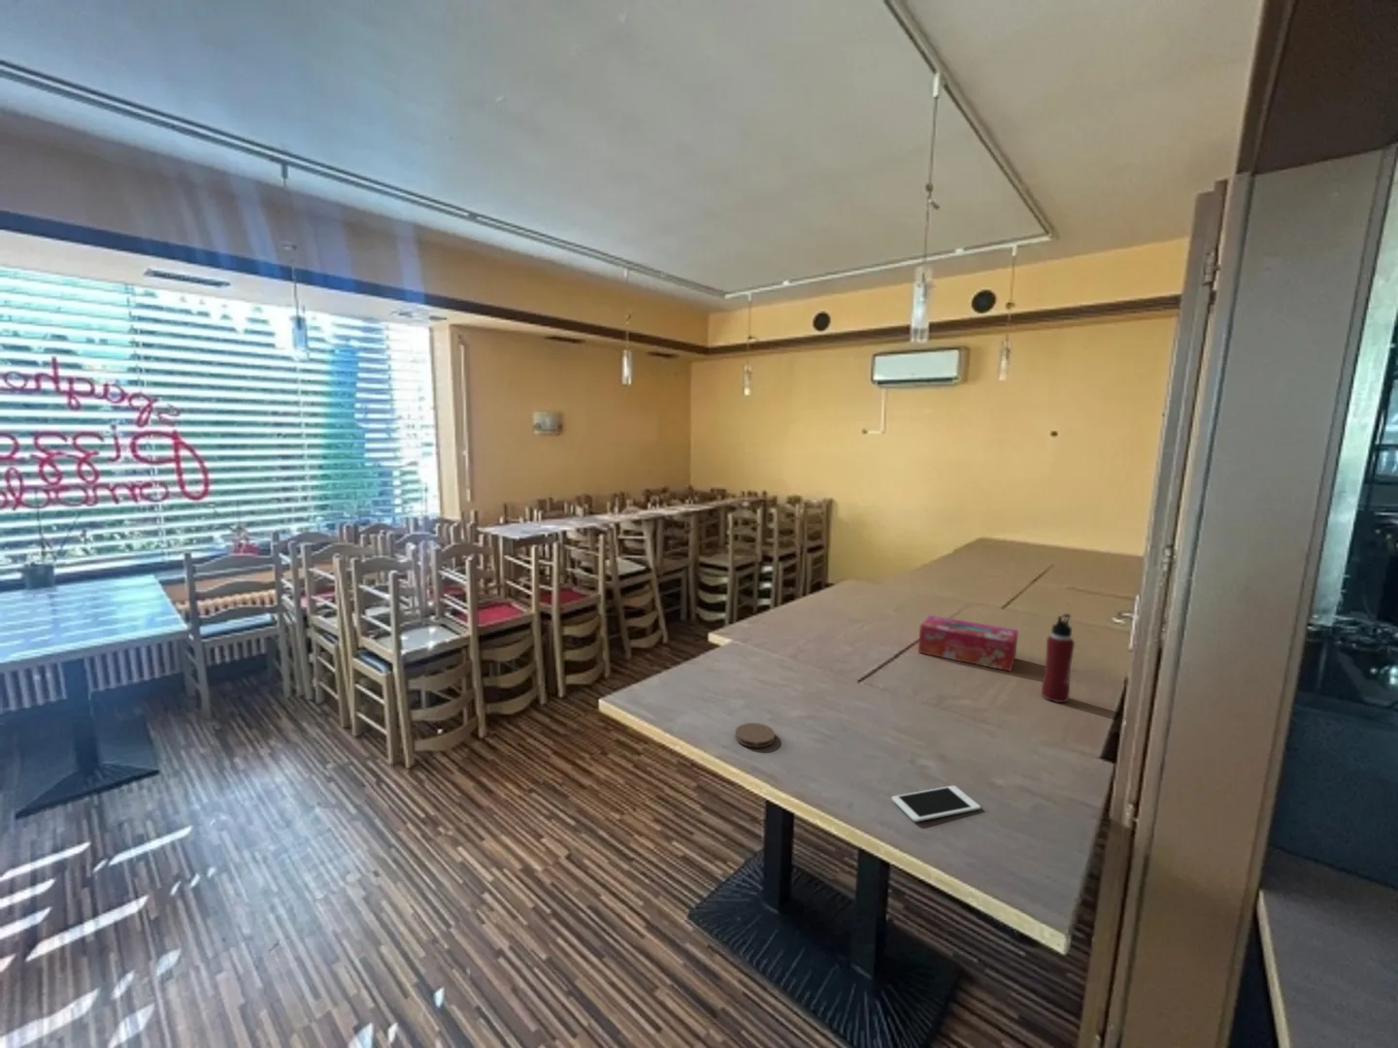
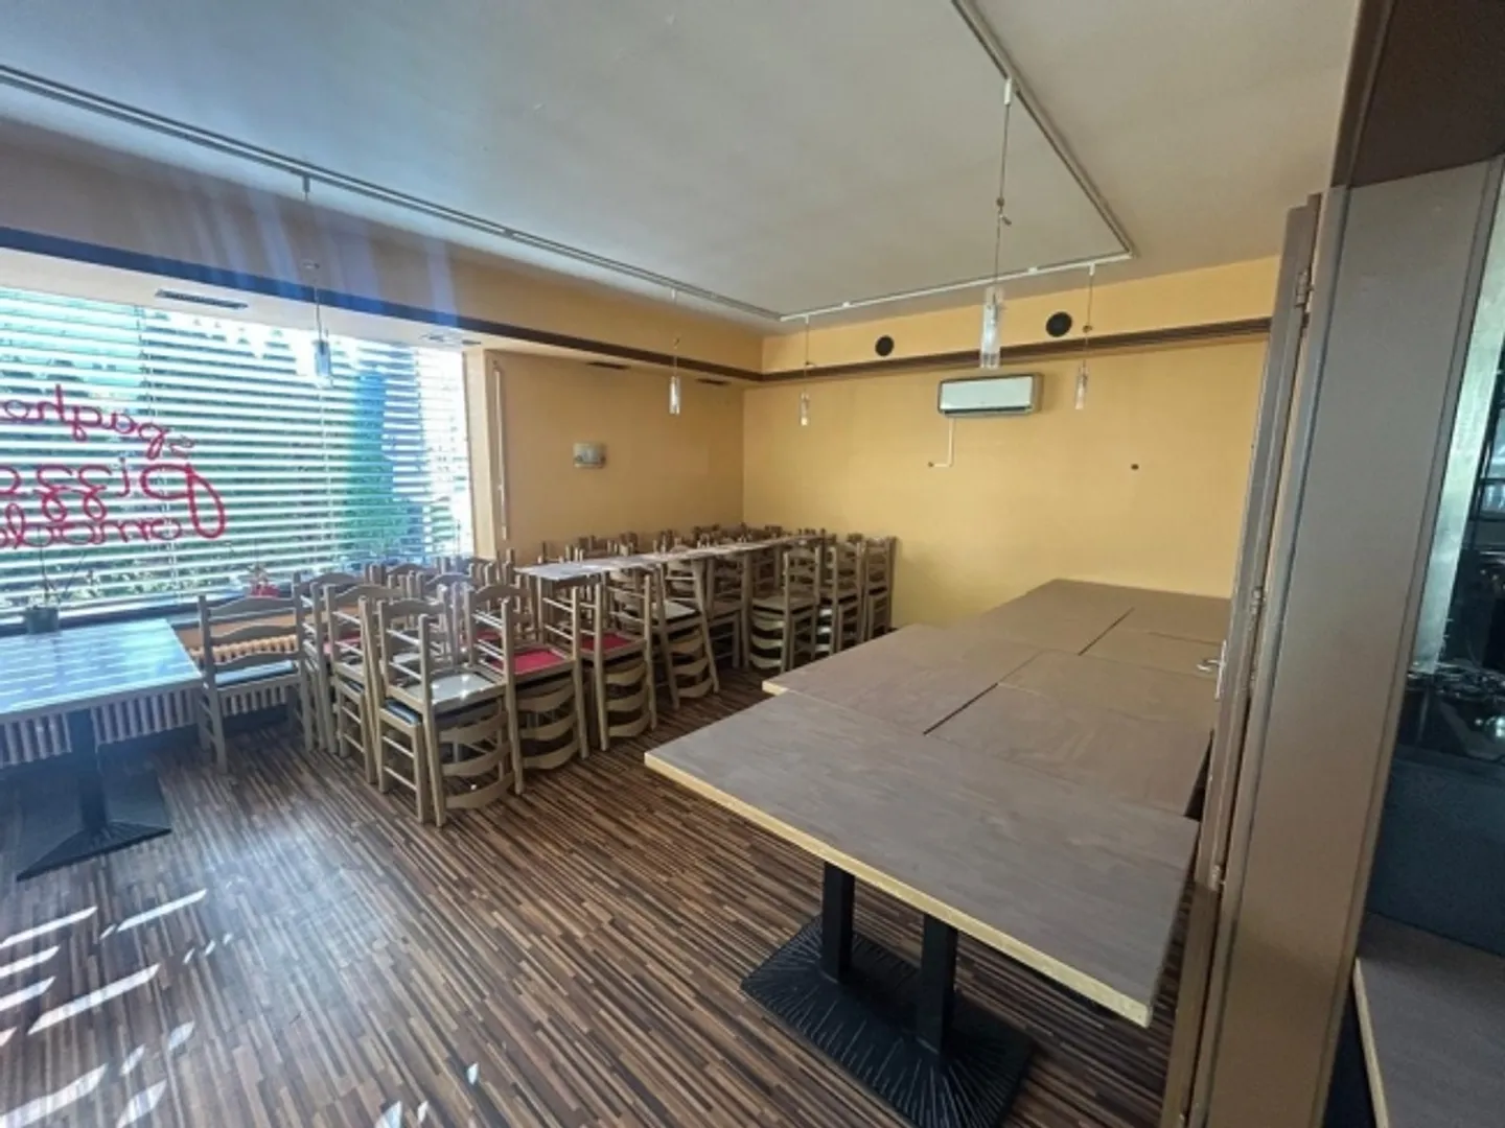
- water bottle (1058, 656)
- cell phone (935, 803)
- tissue box (966, 641)
- coaster (754, 734)
